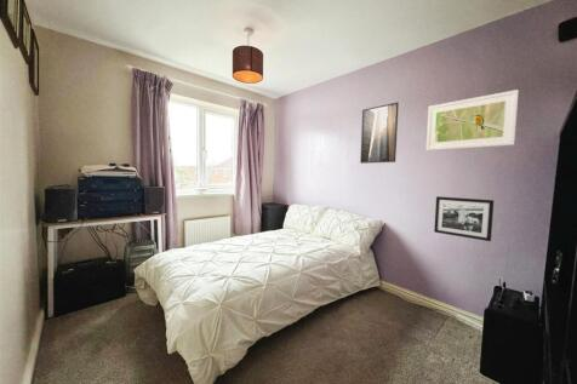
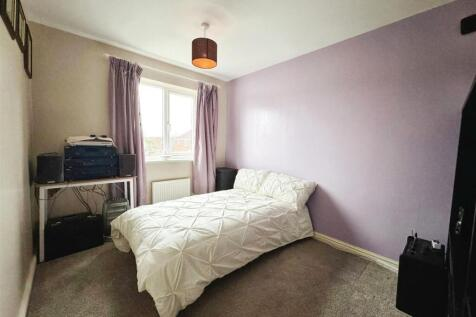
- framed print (378, 134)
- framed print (467, 124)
- picture frame (462, 217)
